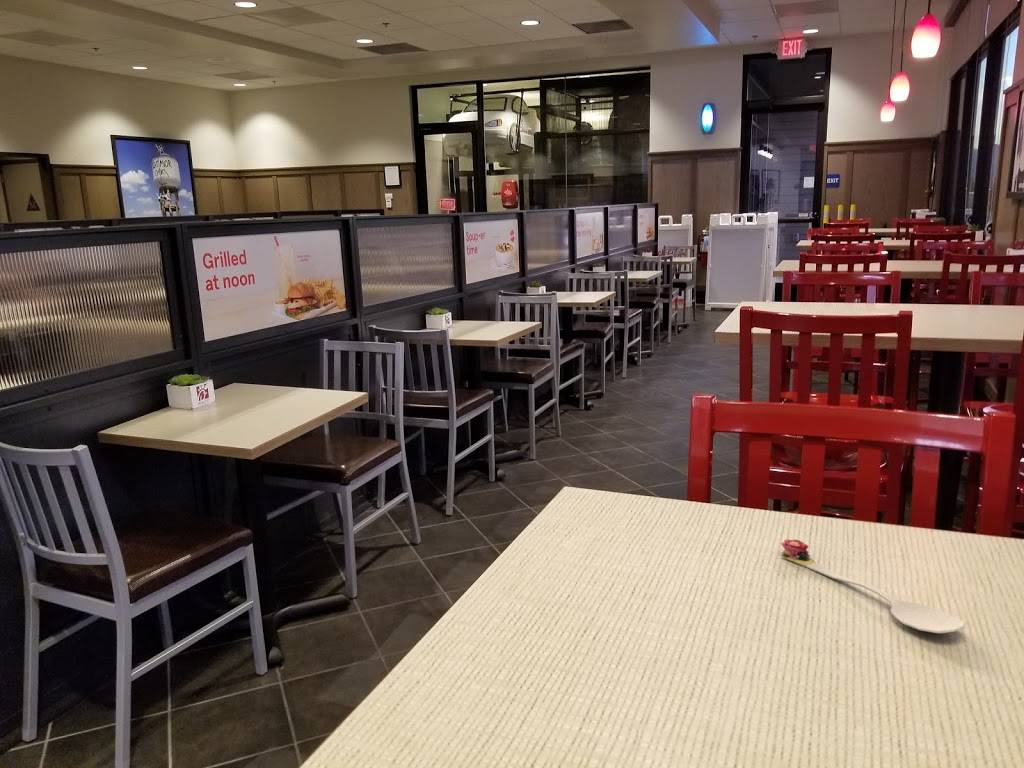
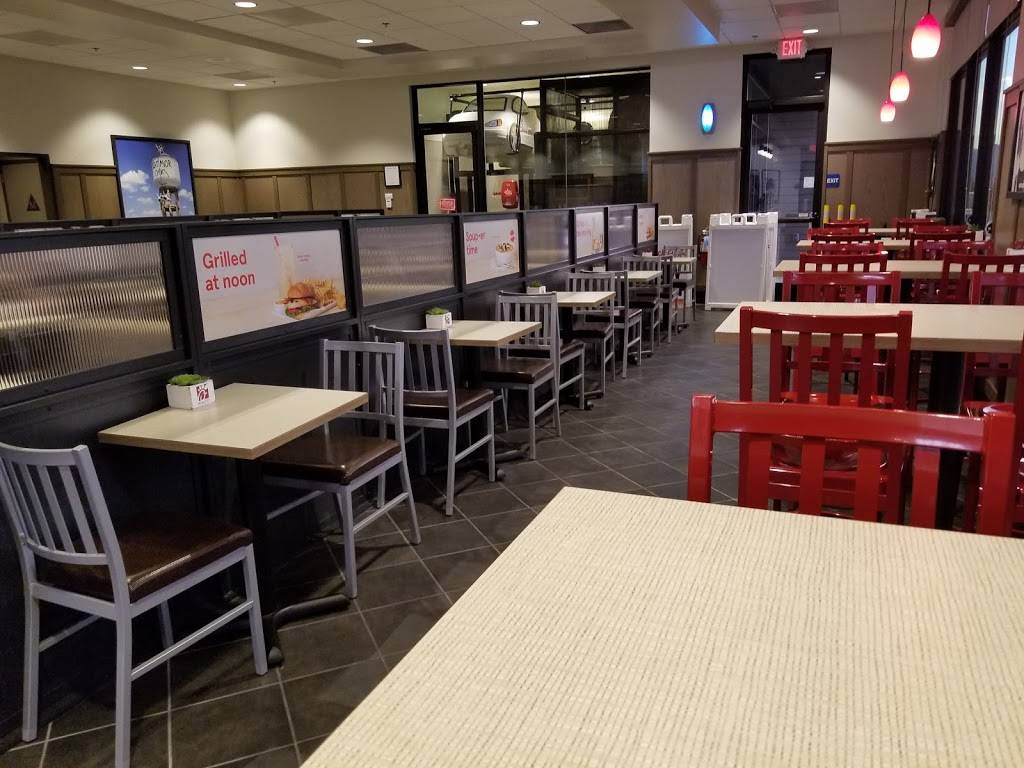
- spoon (862, 583)
